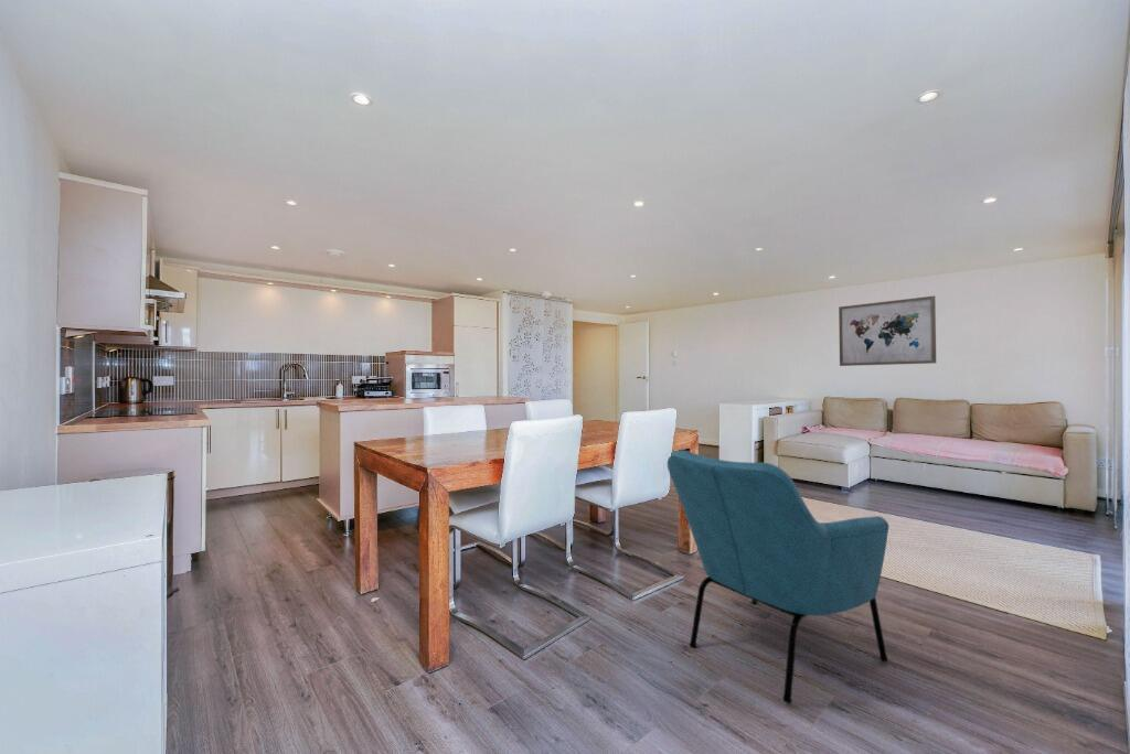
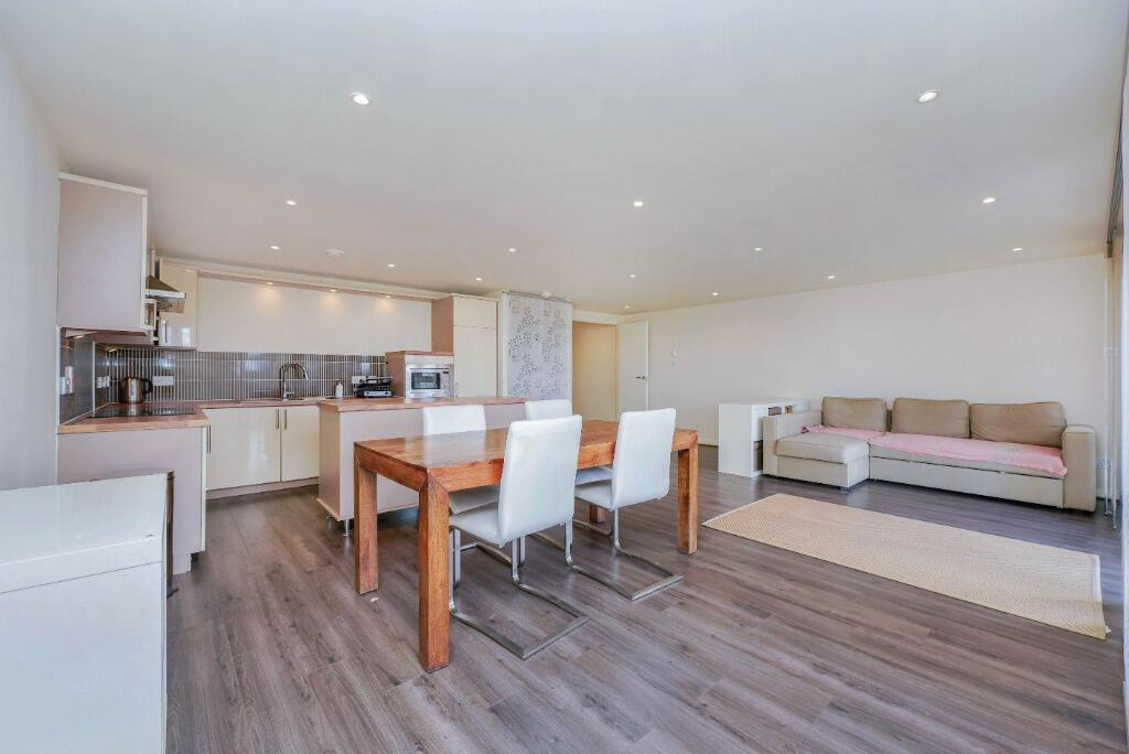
- armchair (769, 550)
- wall art (884, 333)
